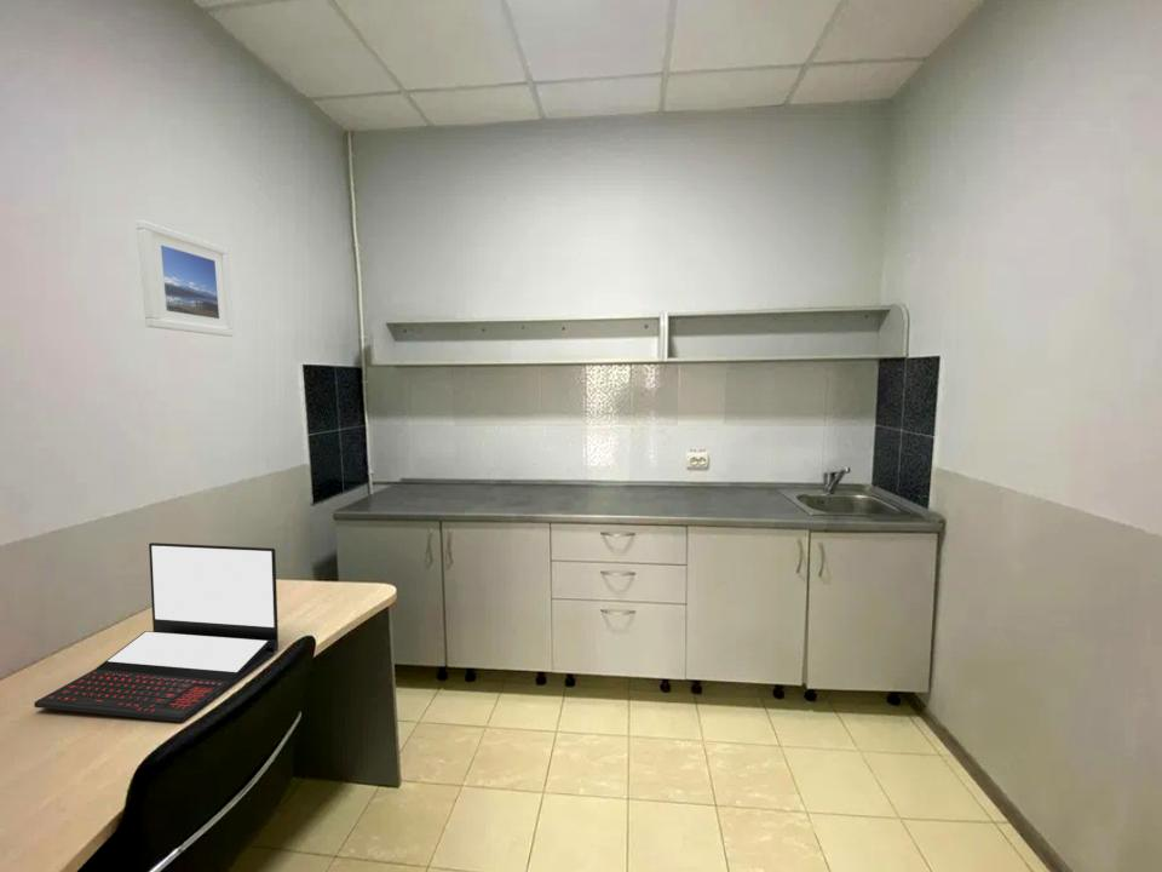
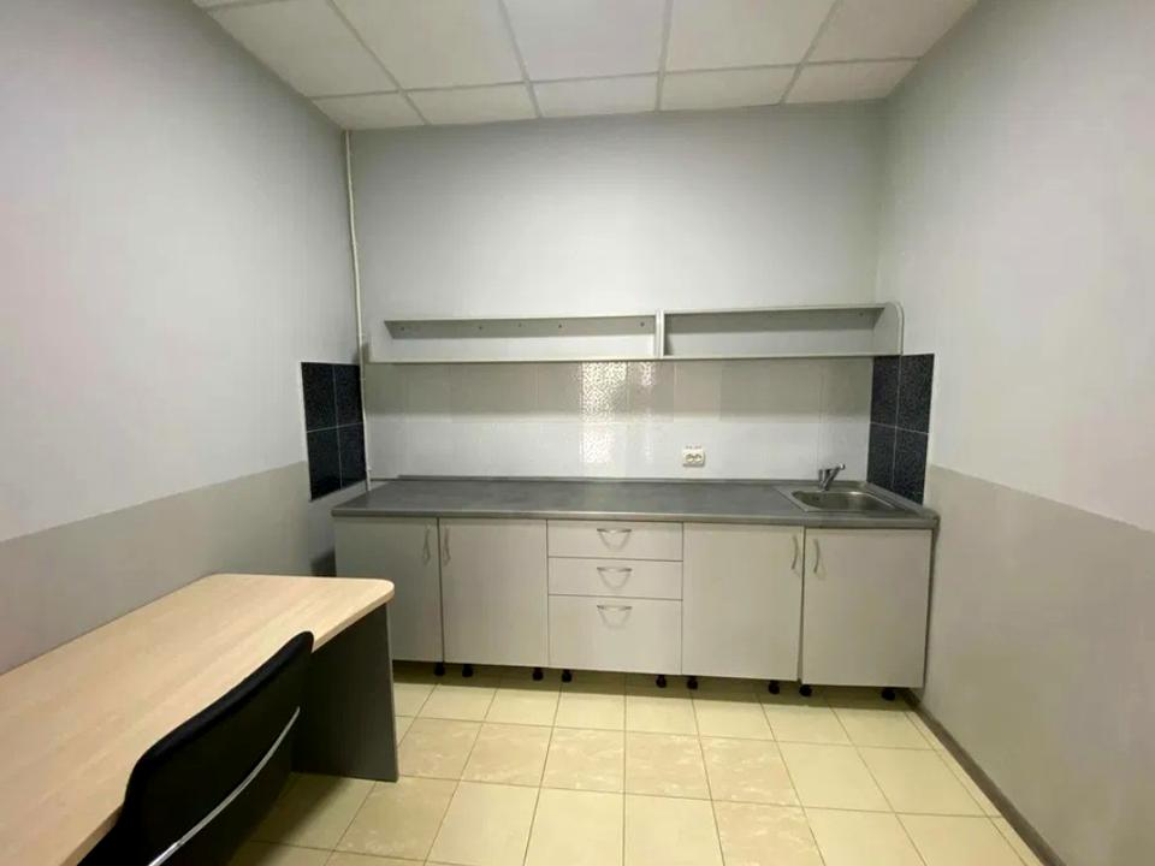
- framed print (190, 283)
- laptop (163, 621)
